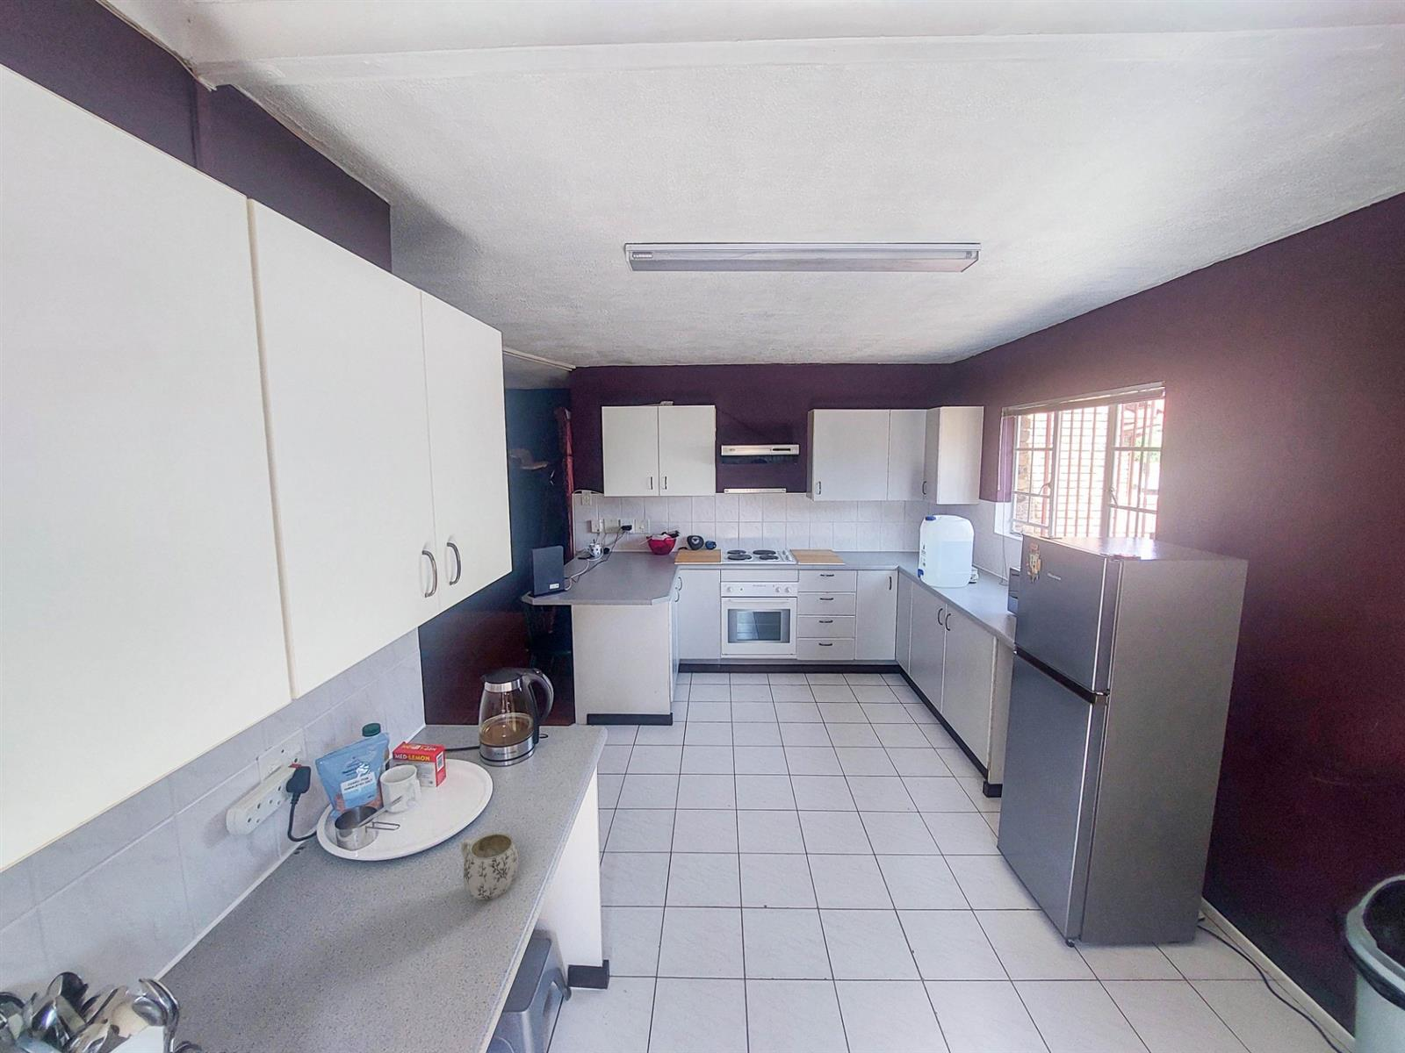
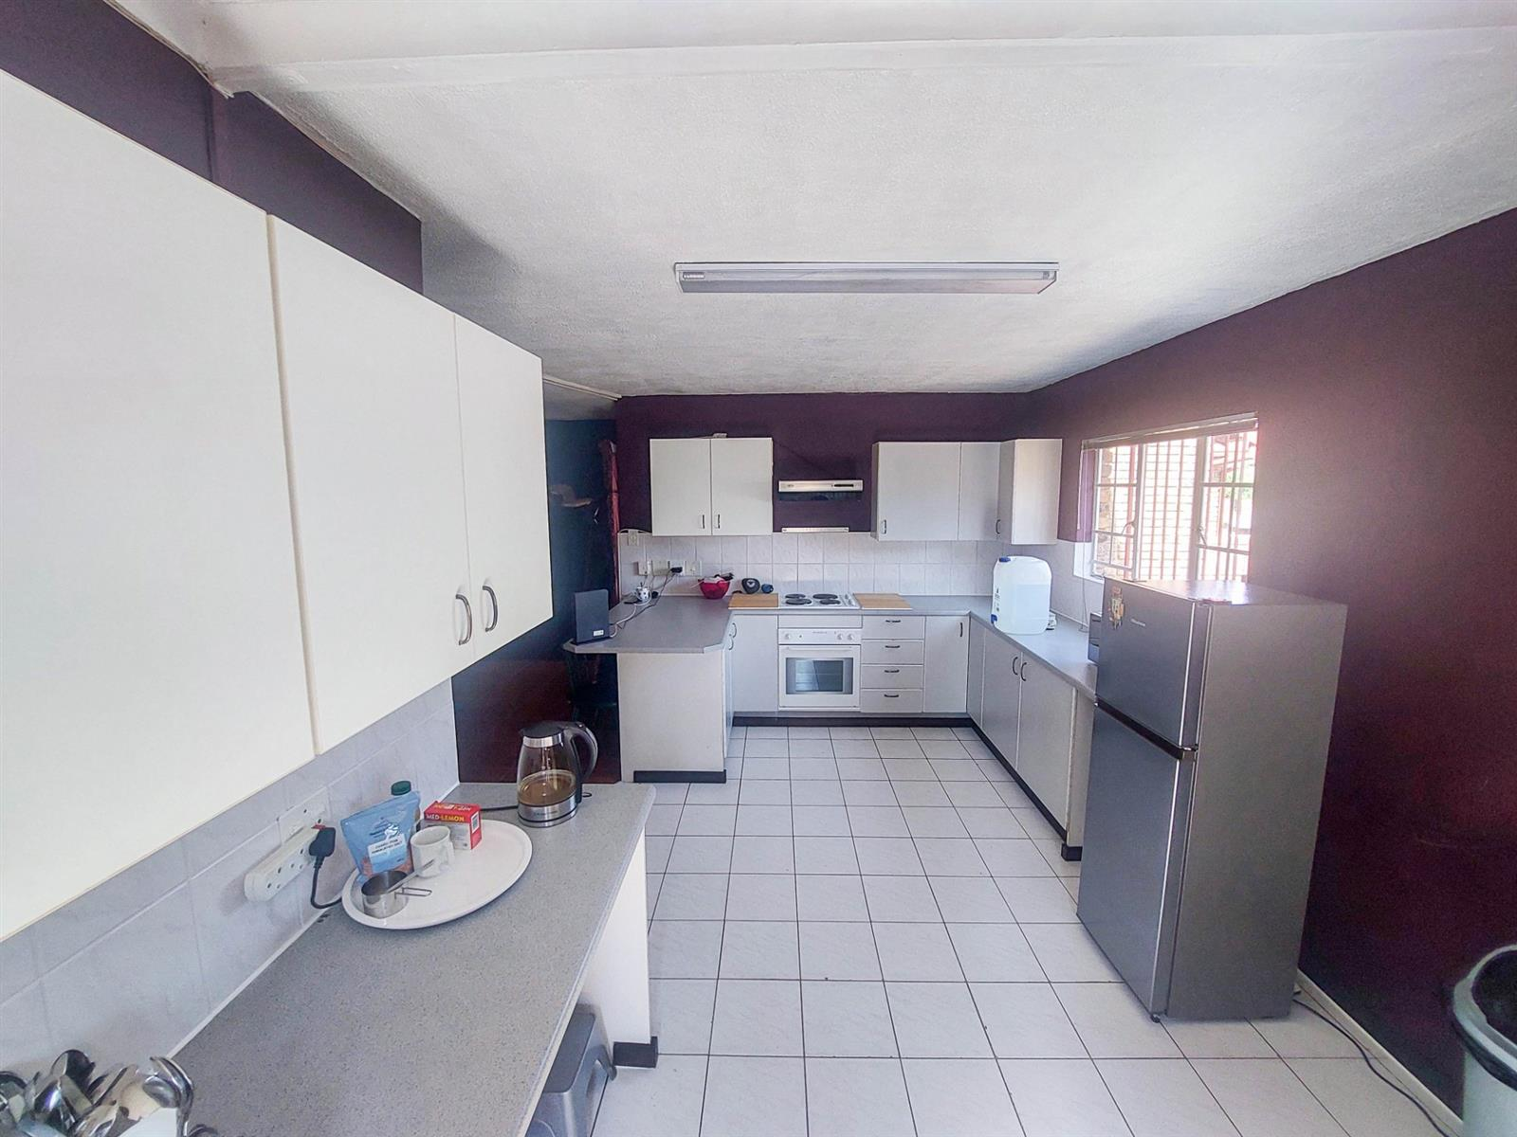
- mug (485, 864)
